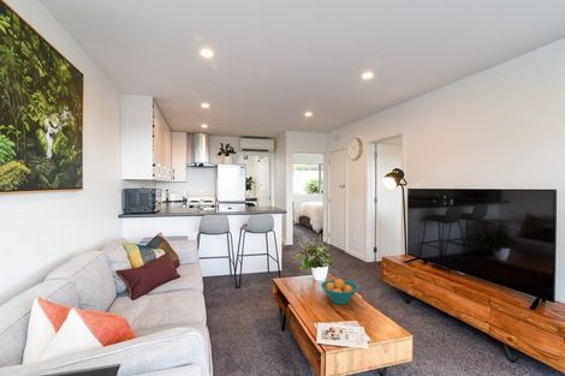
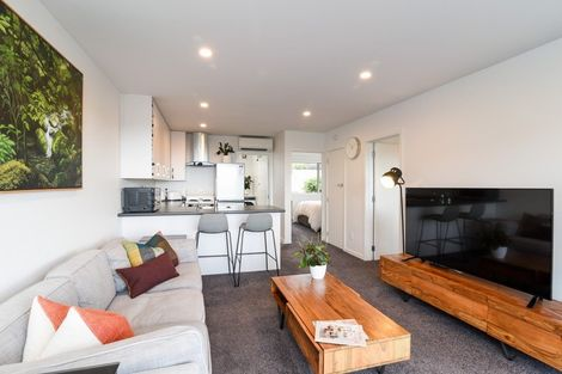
- fruit bowl (339, 290)
